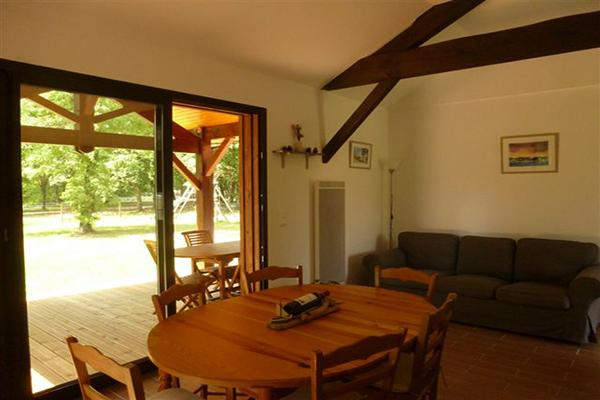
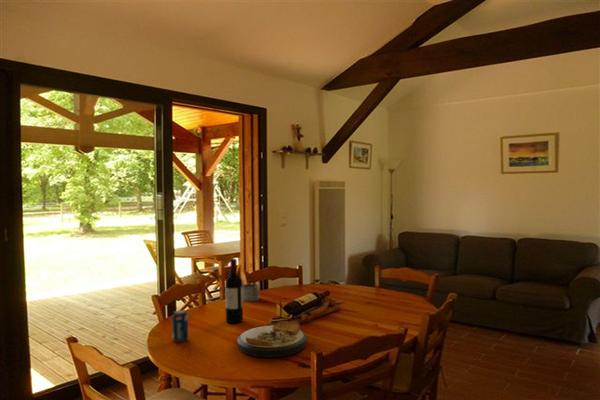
+ plate (272, 337)
+ wine bottle (233, 290)
+ beverage can (180, 325)
+ mug (251, 292)
